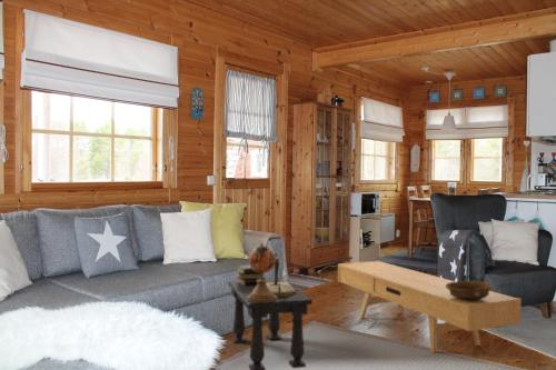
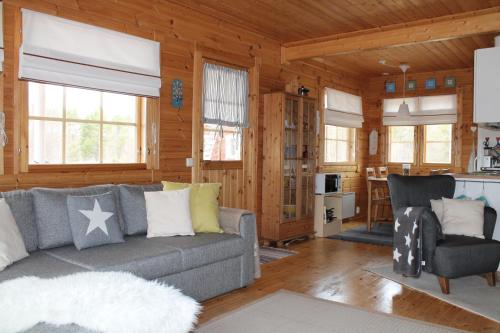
- decorative bowl (468, 290)
- side table (266, 294)
- tv console (414, 304)
